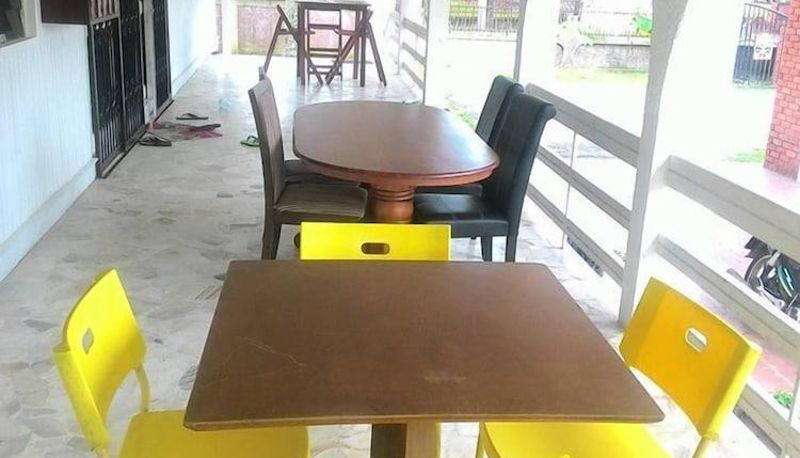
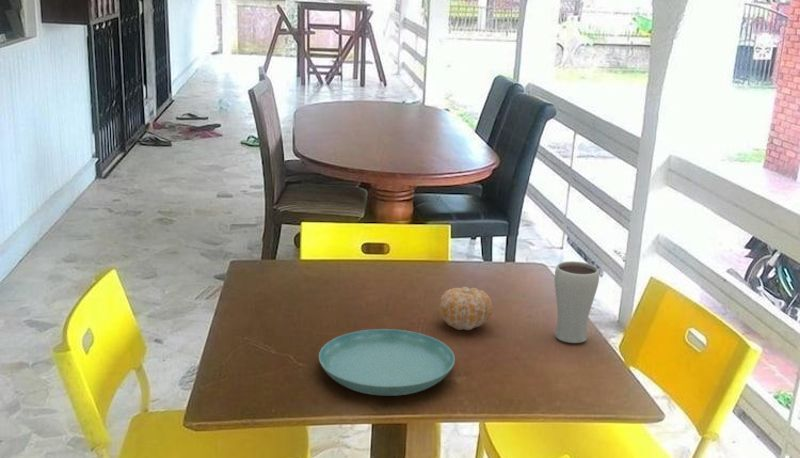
+ saucer (386, 363)
+ drinking glass (574, 303)
+ fruit (465, 308)
